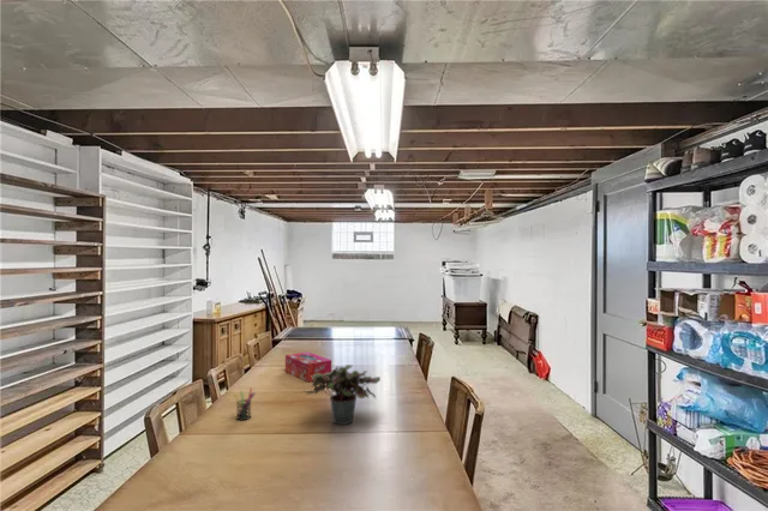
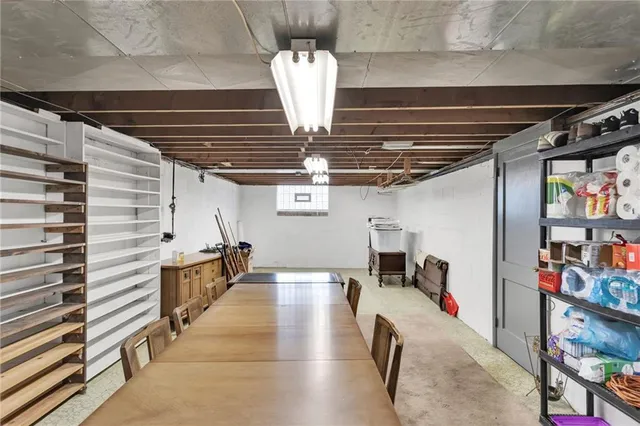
- potted plant (342, 393)
- tissue box (307, 366)
- pen holder (244, 403)
